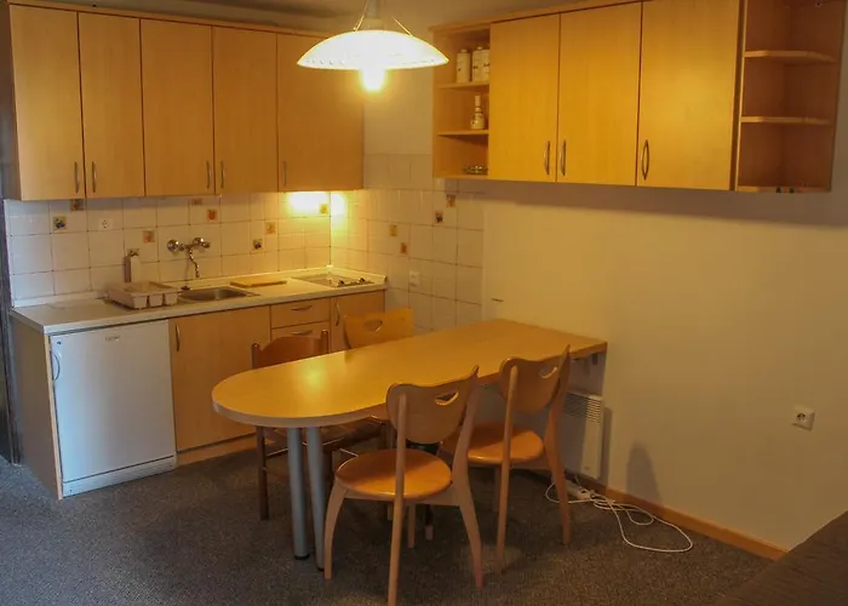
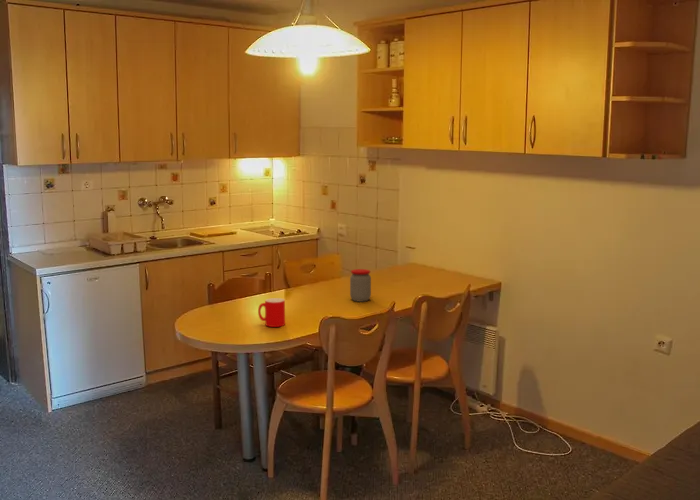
+ jar (360, 285)
+ cup (271, 312)
